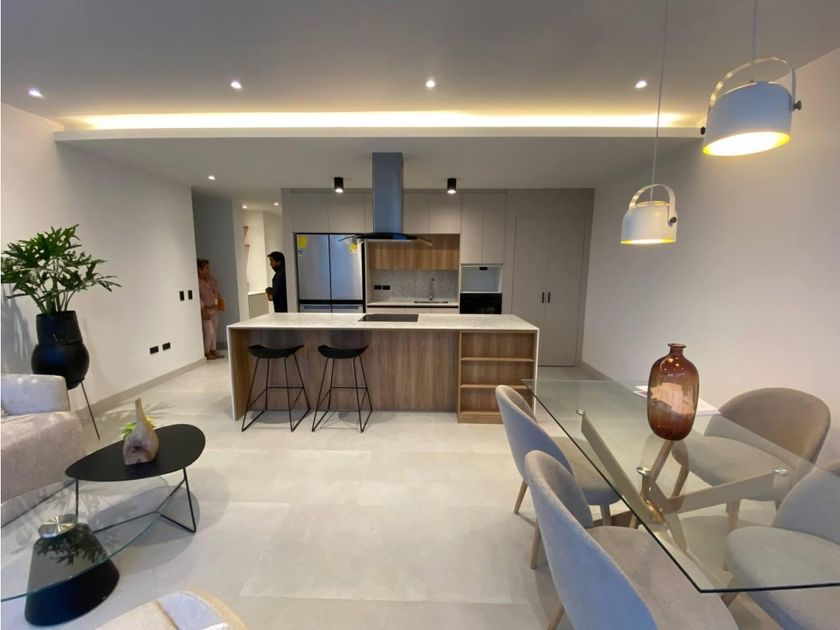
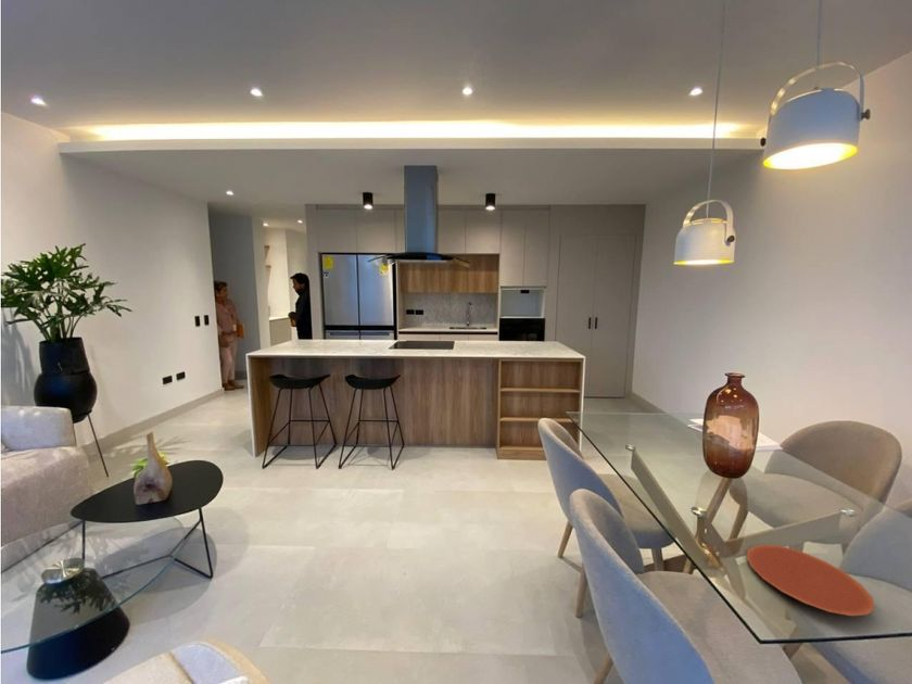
+ plate (805, 579)
